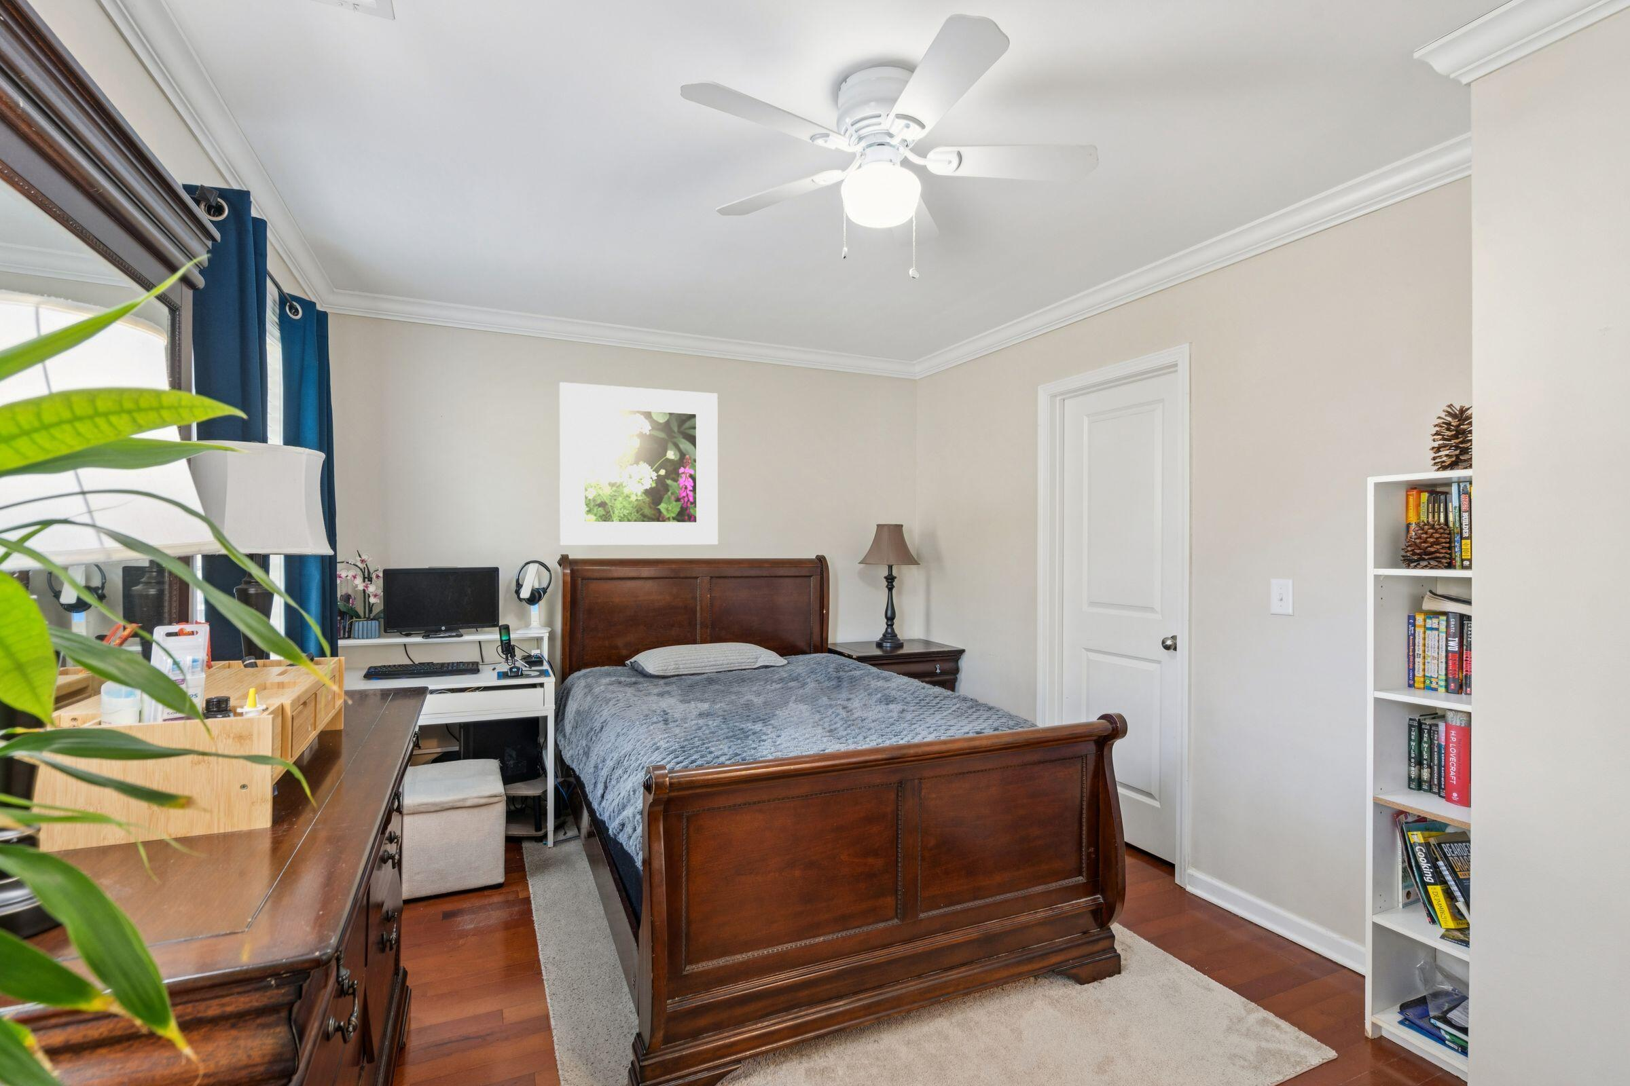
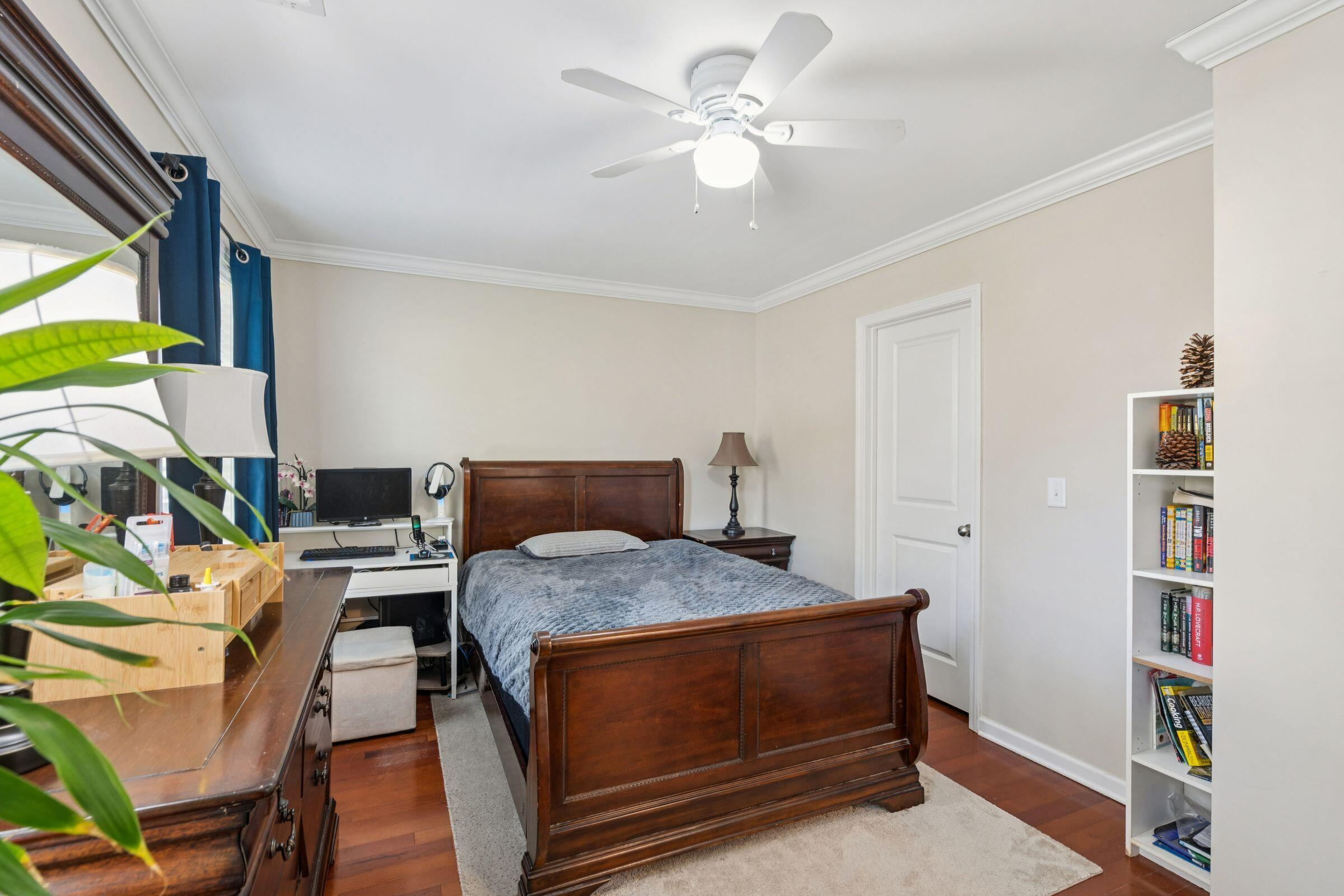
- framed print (642, 467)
